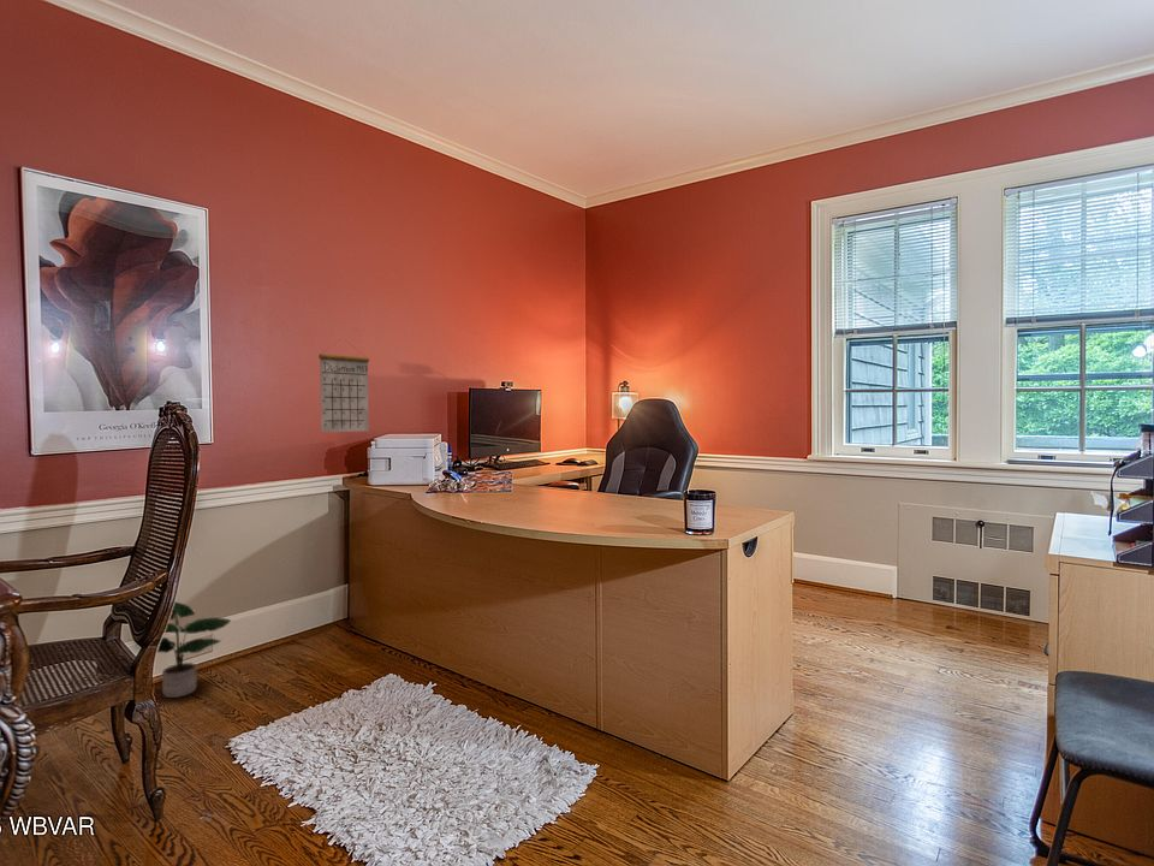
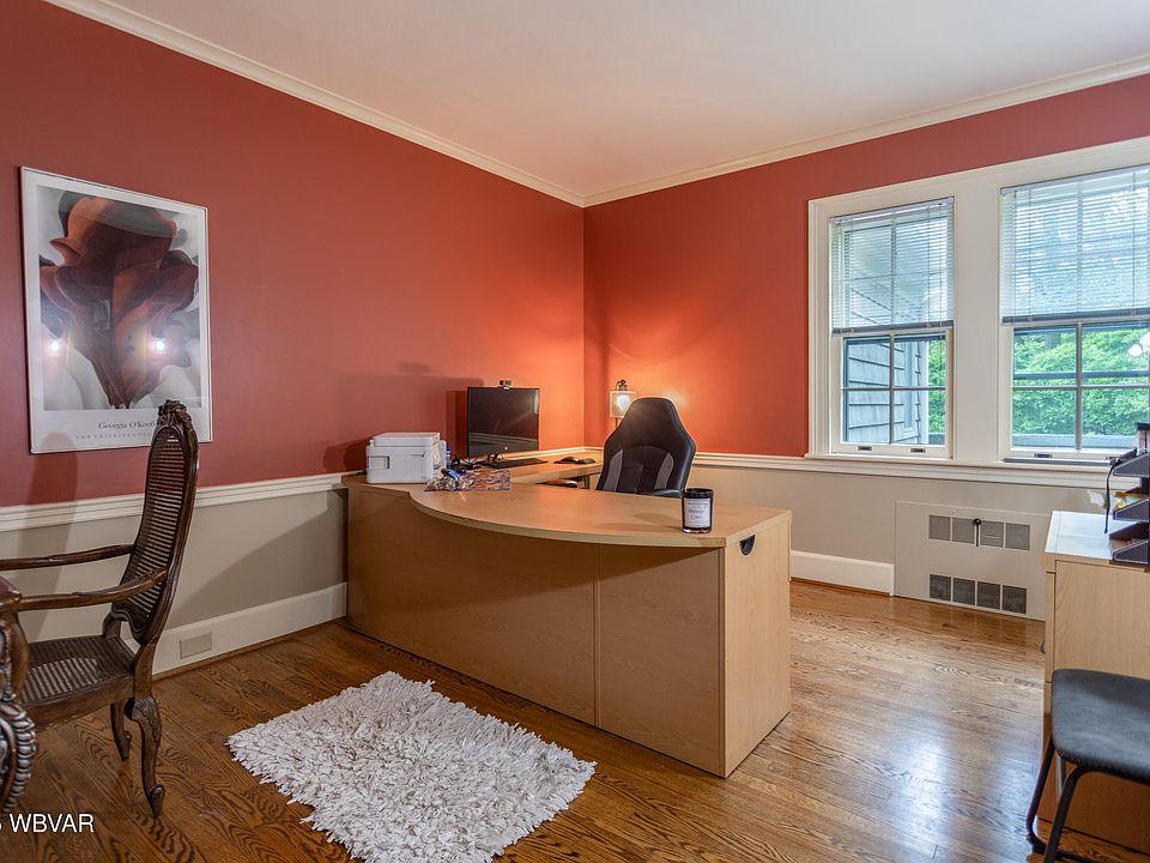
- potted plant (183, 648)
- calendar (345, 385)
